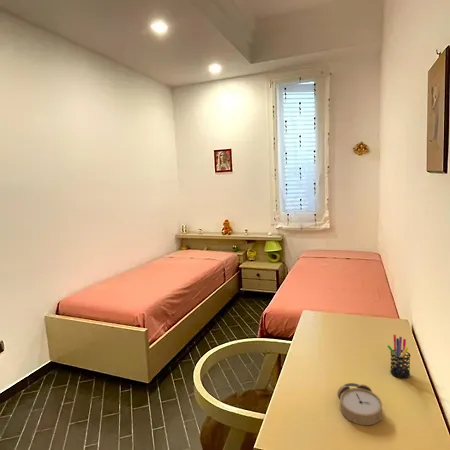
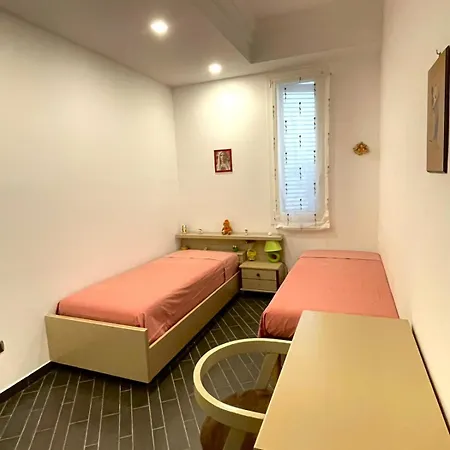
- alarm clock (358, 400)
- pen holder (397, 355)
